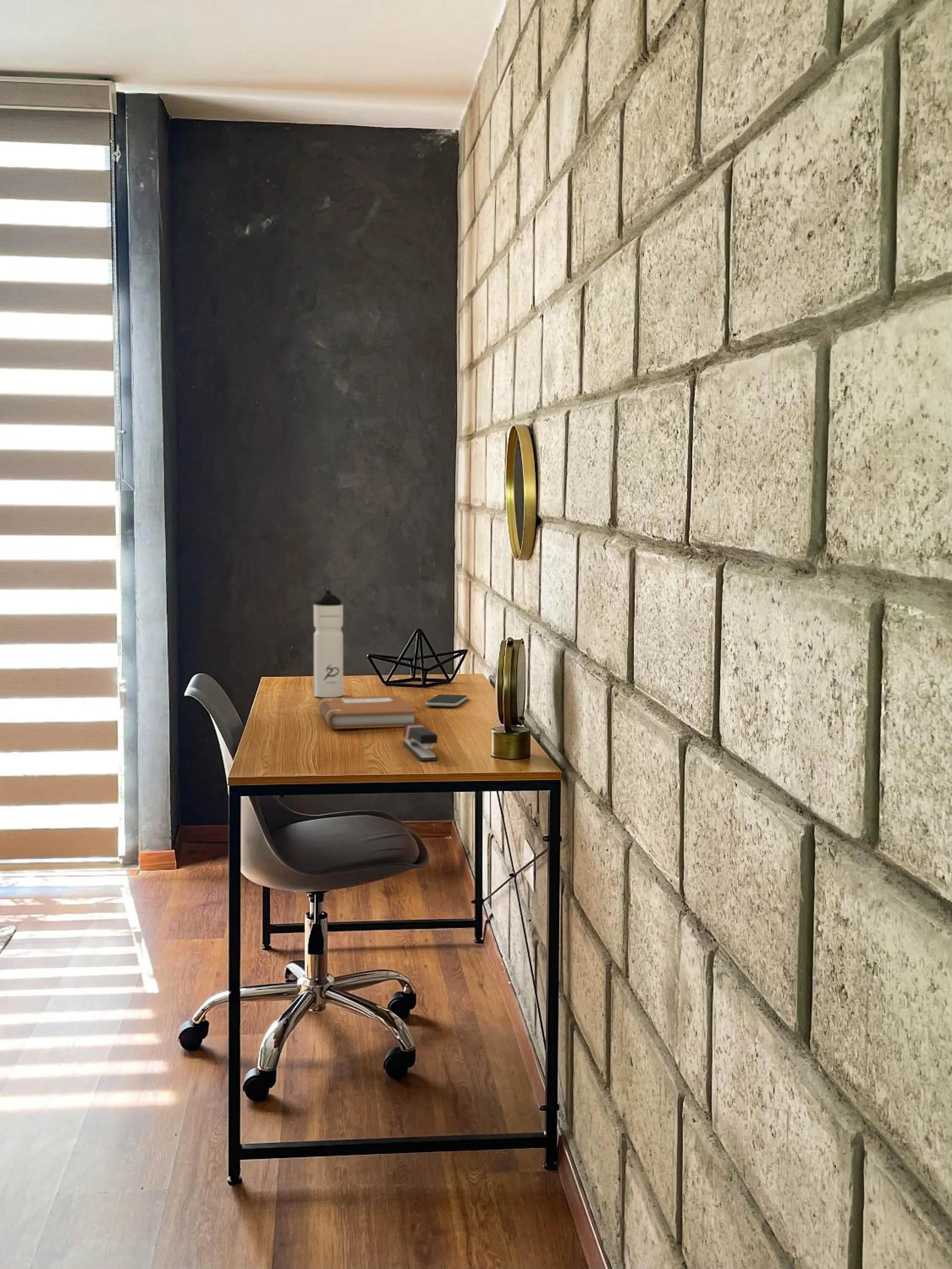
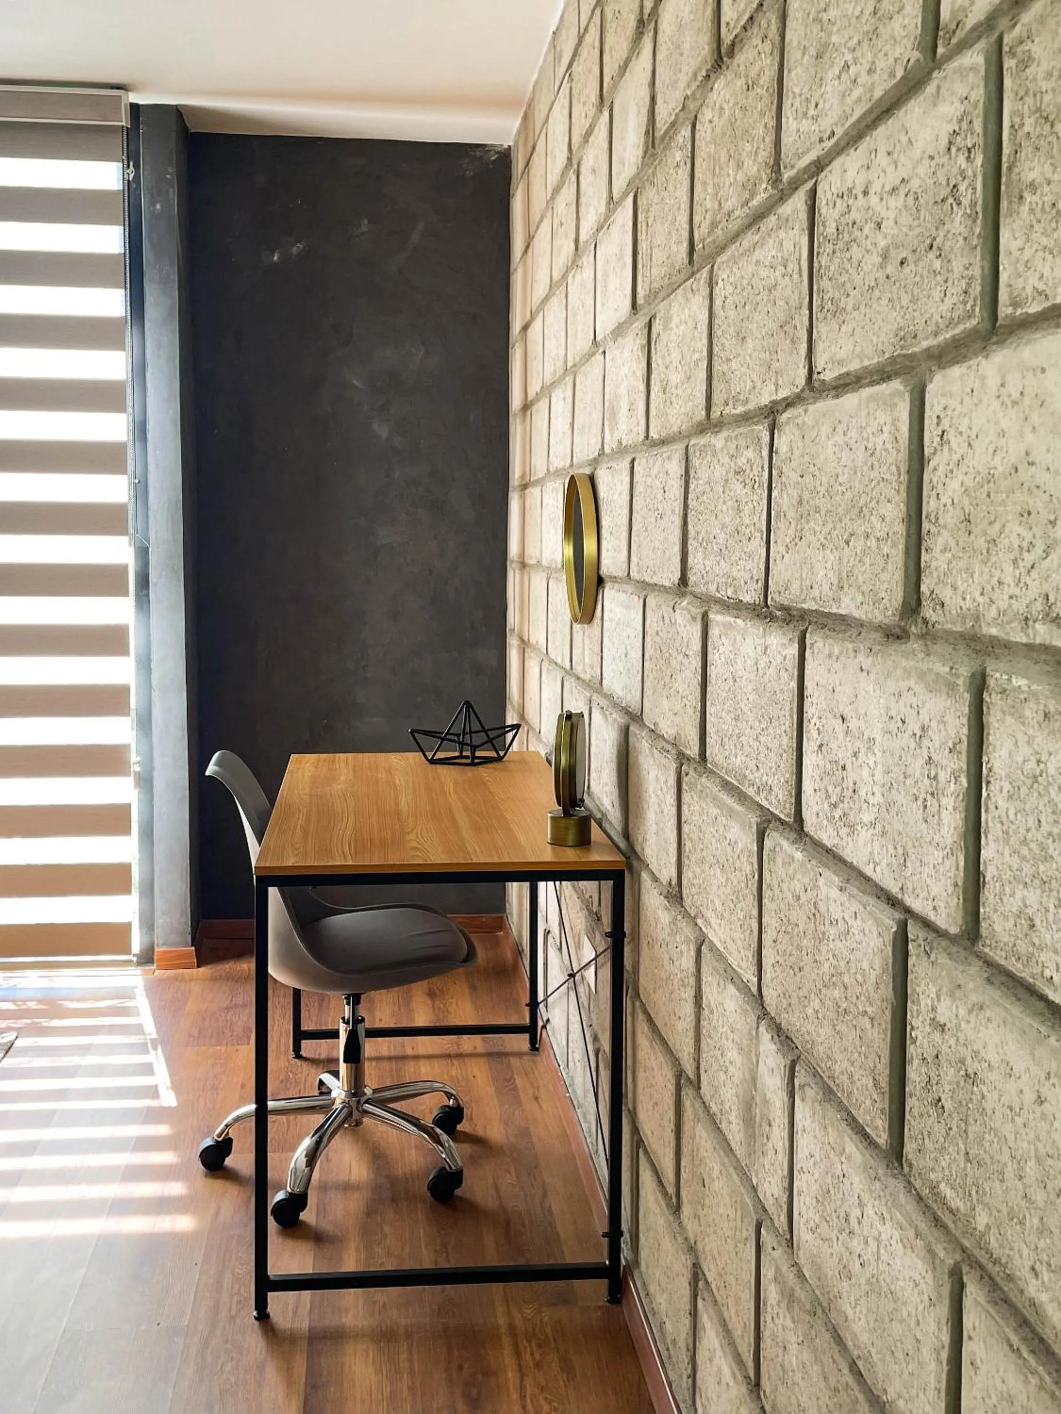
- stapler (420, 739)
- smartphone (447, 700)
- notebook (365, 711)
- water bottle (328, 643)
